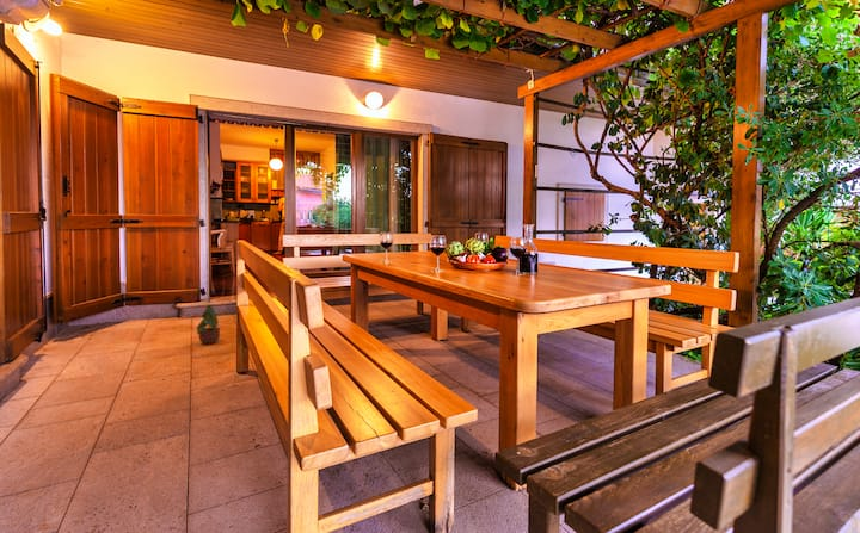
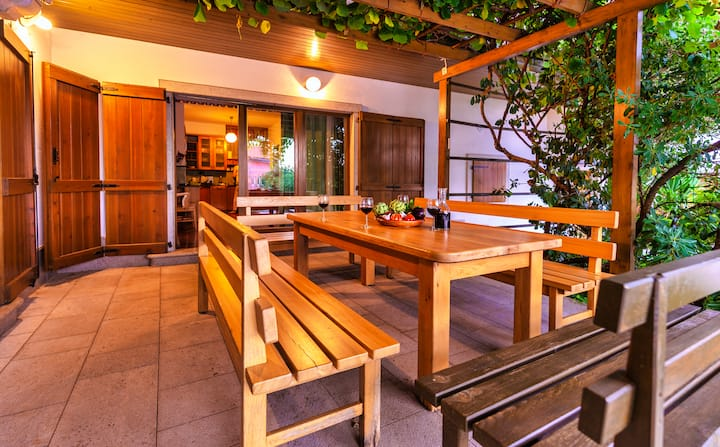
- potted plant (208, 320)
